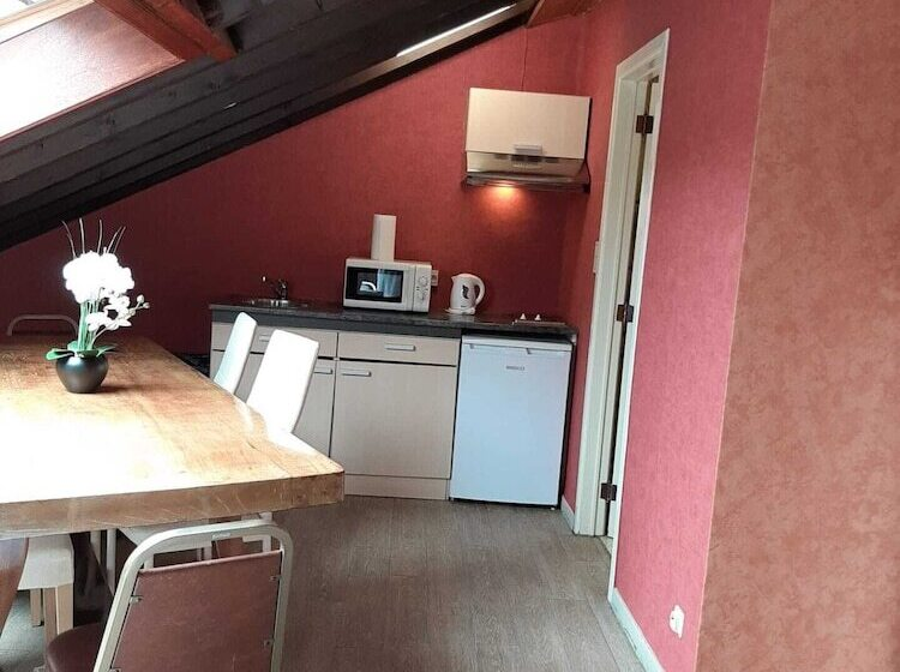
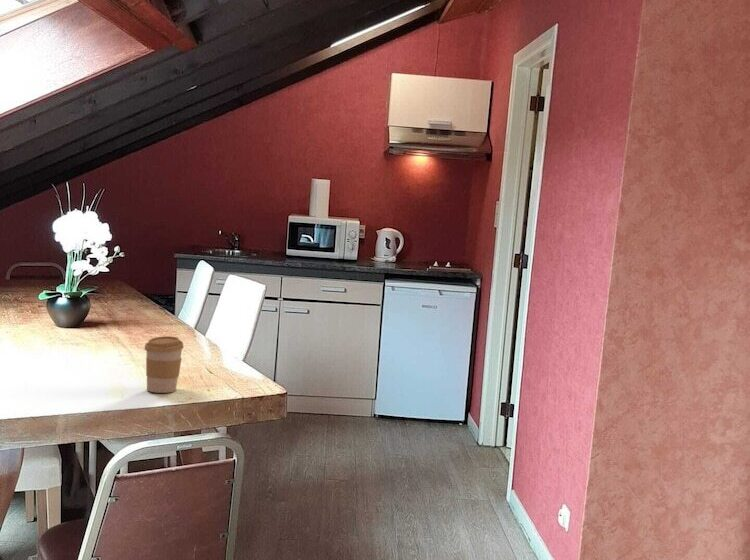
+ coffee cup (163, 363)
